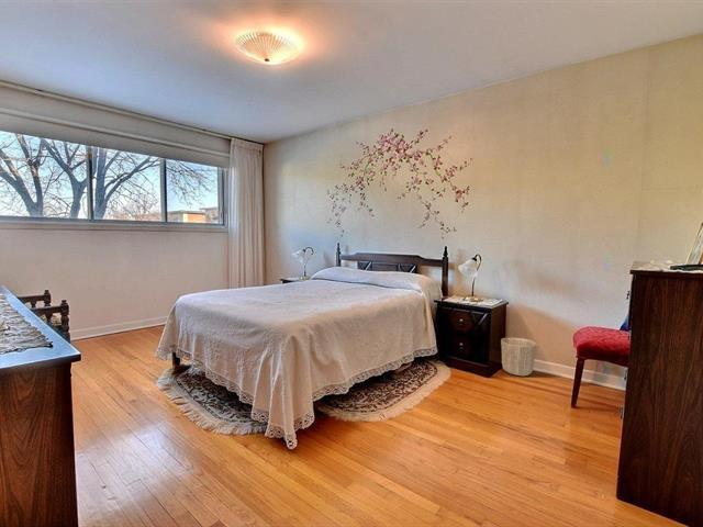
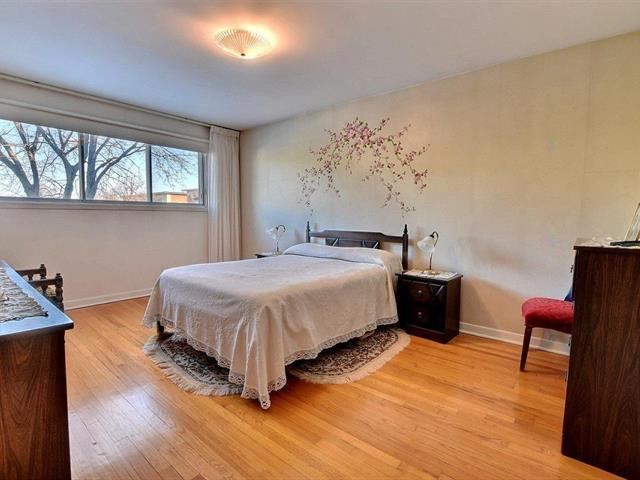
- waste basket (517, 356)
